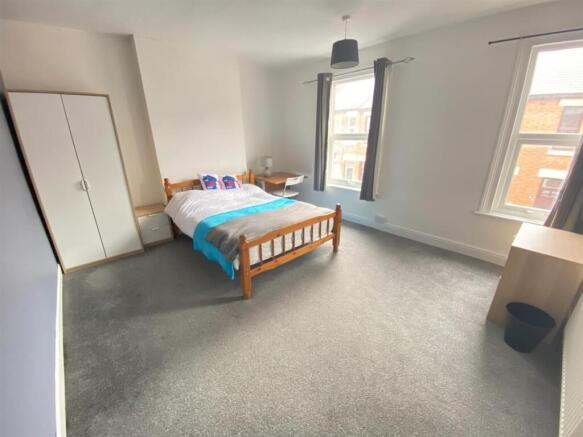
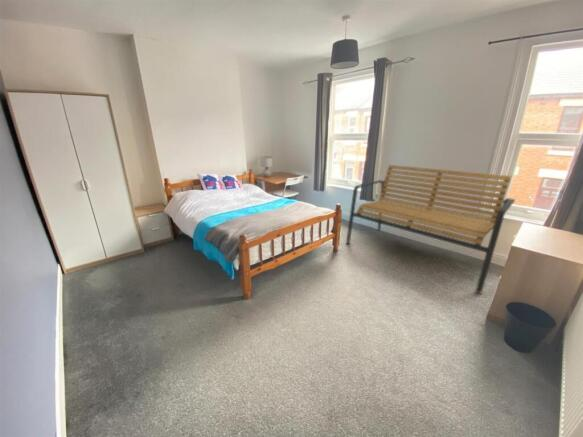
+ bench (421, 215)
